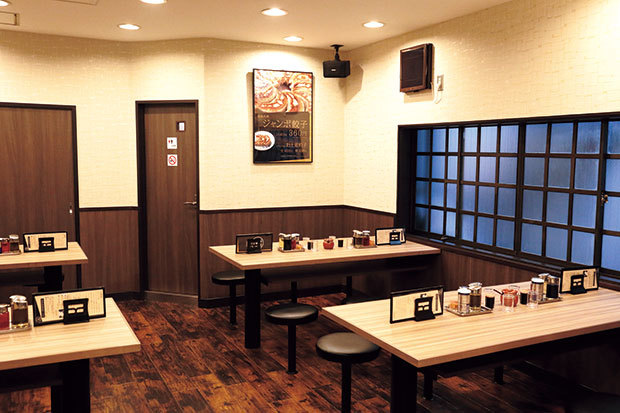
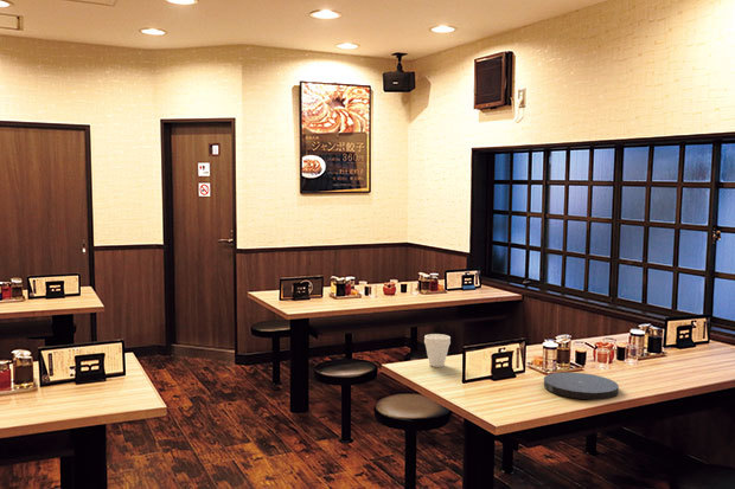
+ plate (580, 385)
+ cup (436, 350)
